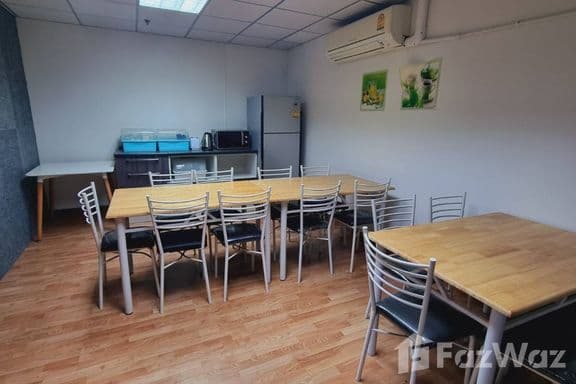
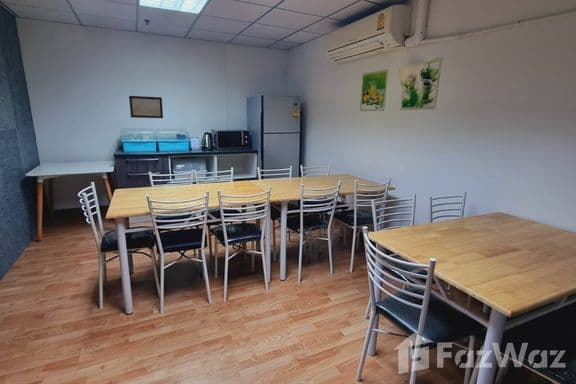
+ wall art (146, 107)
